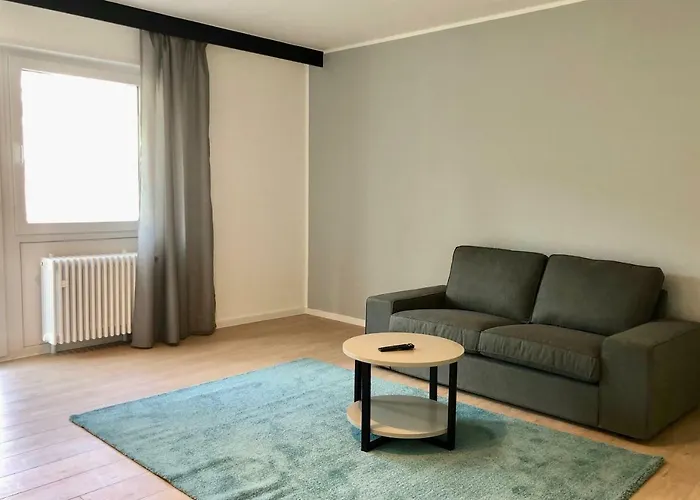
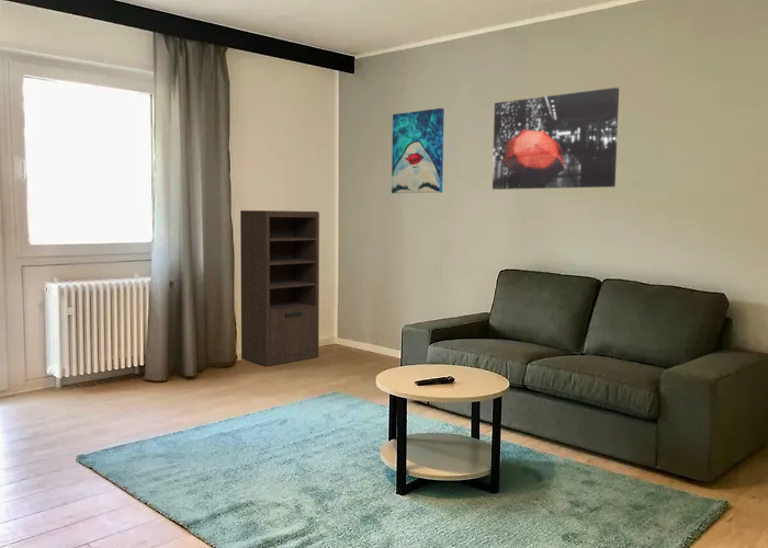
+ wall art (416, 152)
+ shelving unit (281, 285)
+ wall art (551, 141)
